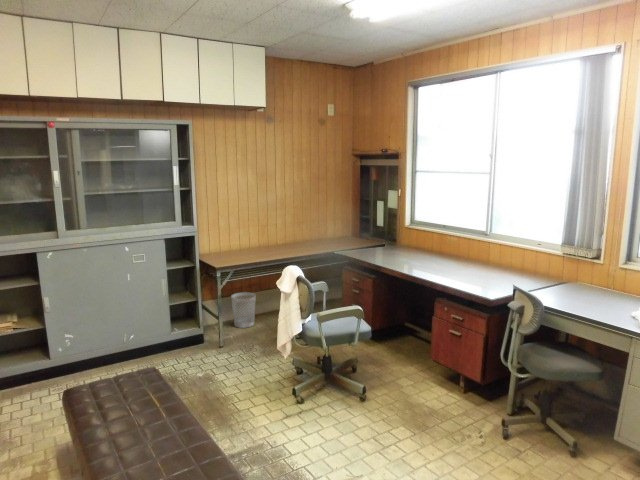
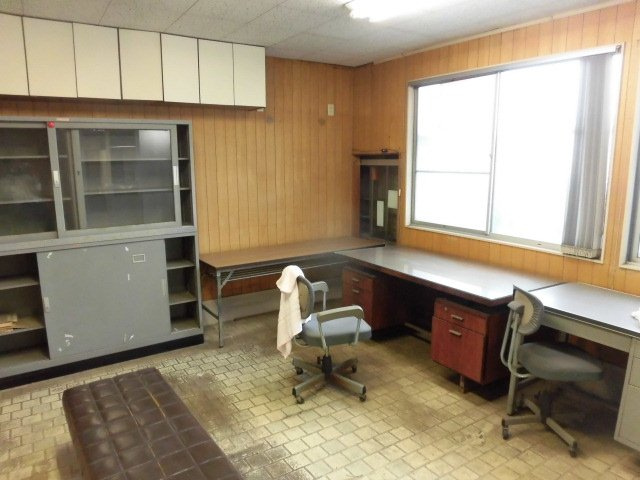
- wastebasket (243, 310)
